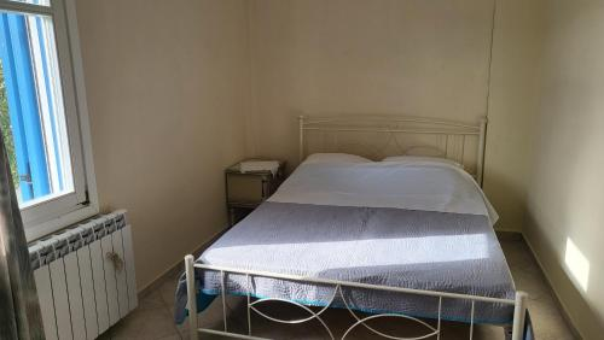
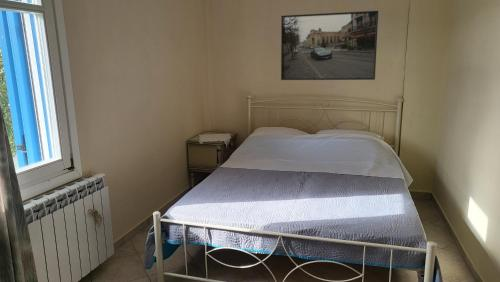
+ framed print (327, 47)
